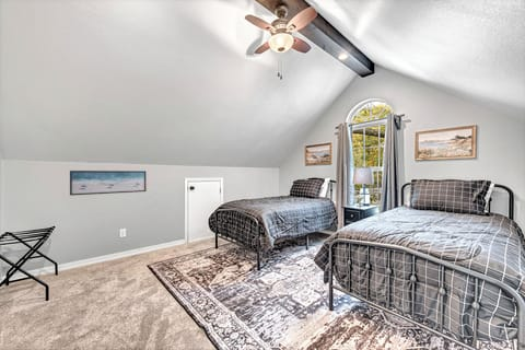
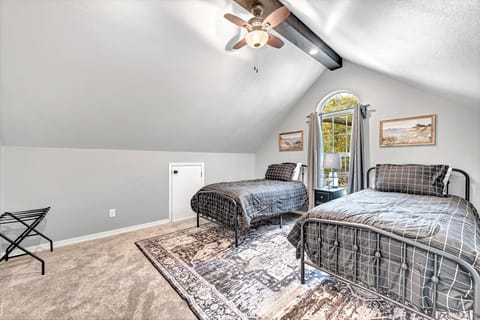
- wall art (110, 182)
